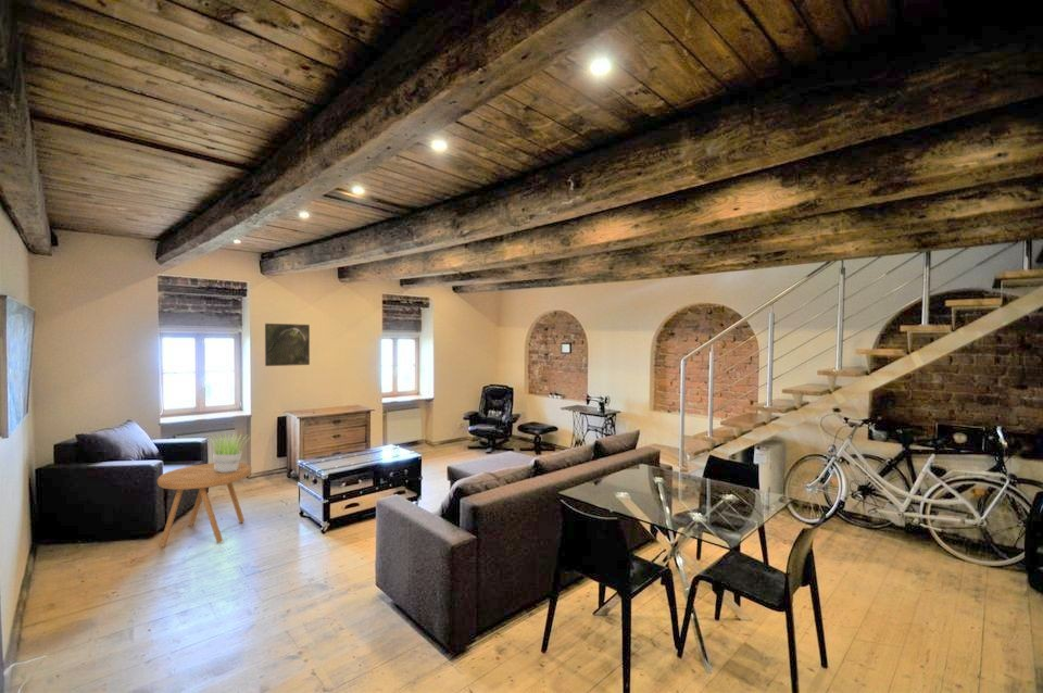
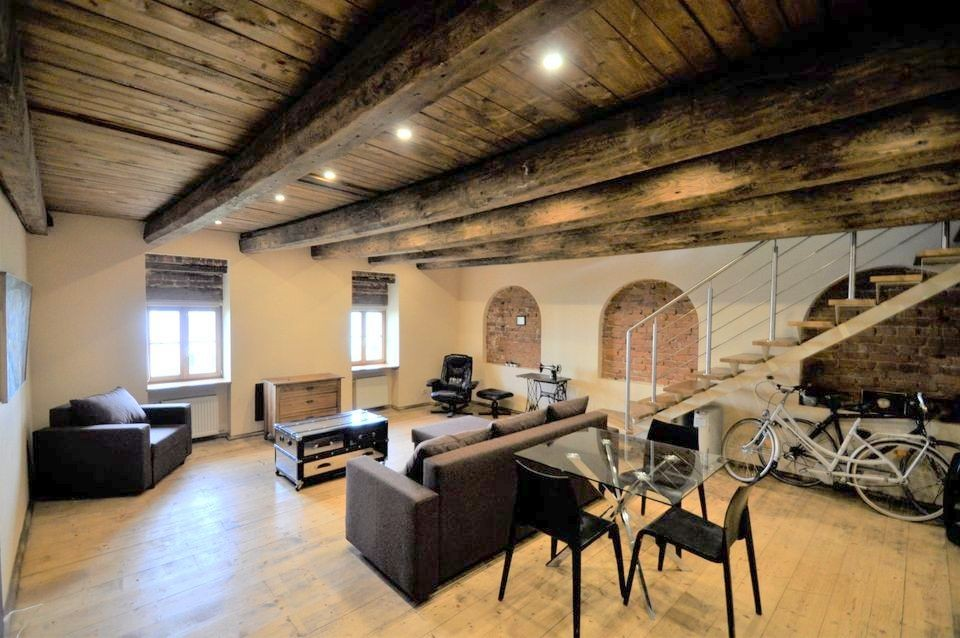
- side table (206, 502)
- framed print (287, 344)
- potted plant (226, 453)
